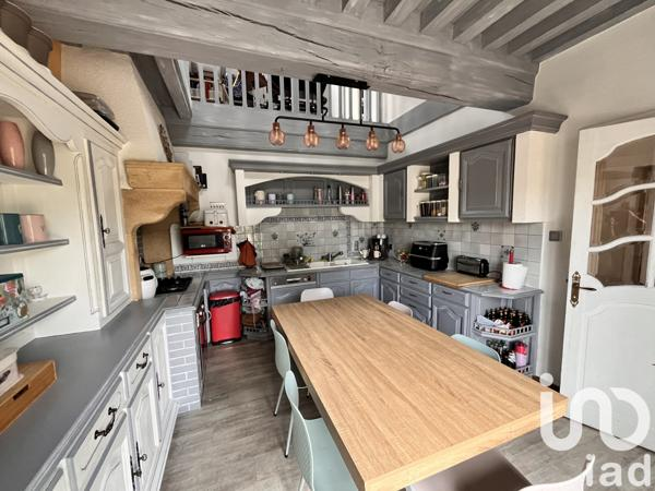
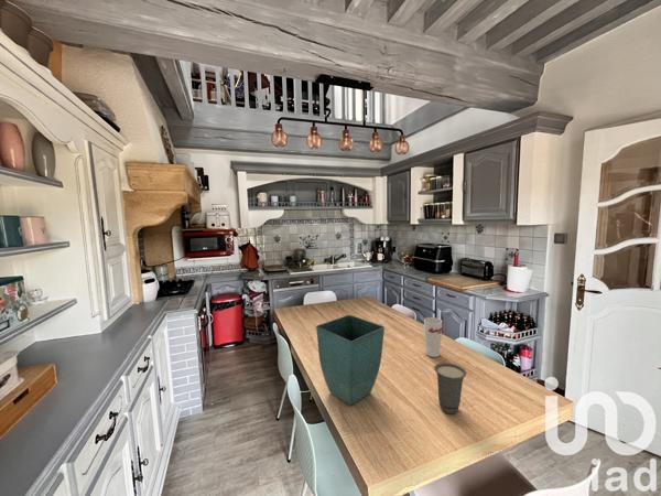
+ cup (432, 336)
+ cup (448, 389)
+ flower pot (350, 359)
